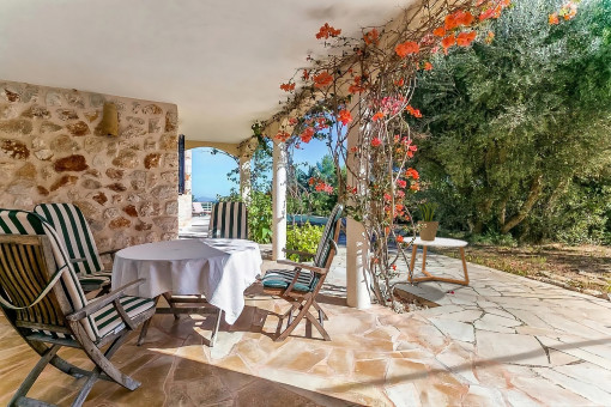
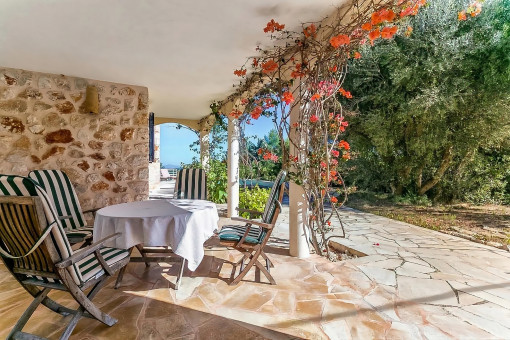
- coffee table (425, 260)
- potted plant (428, 220)
